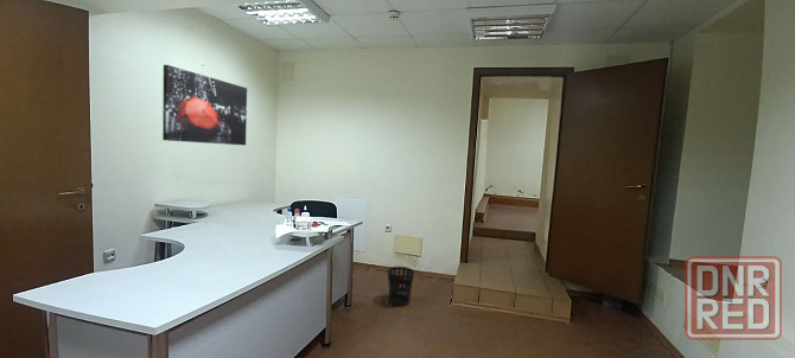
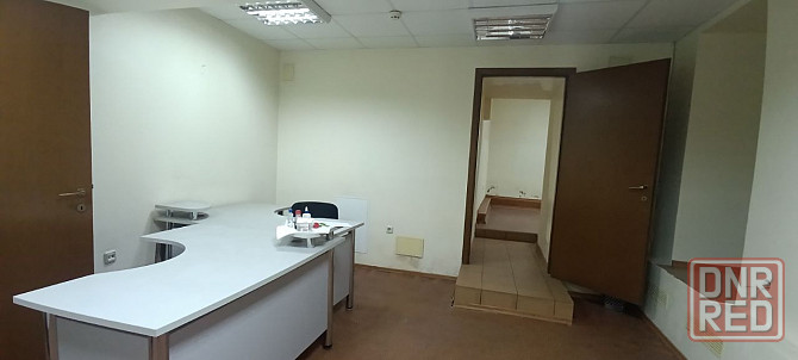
- wall art (210, 110)
- wastebasket (399, 286)
